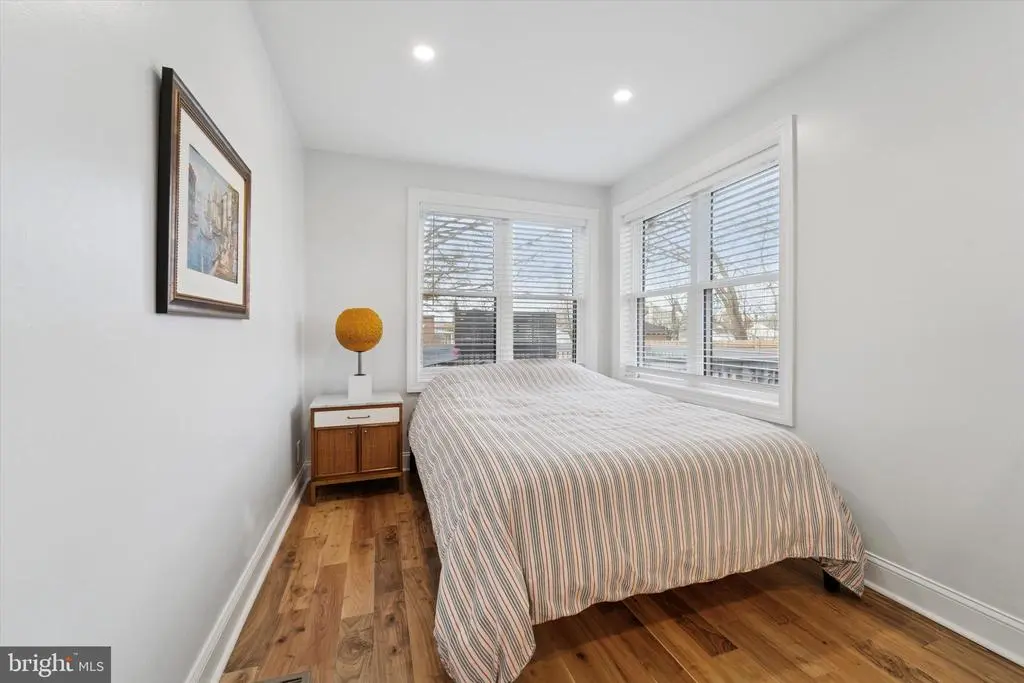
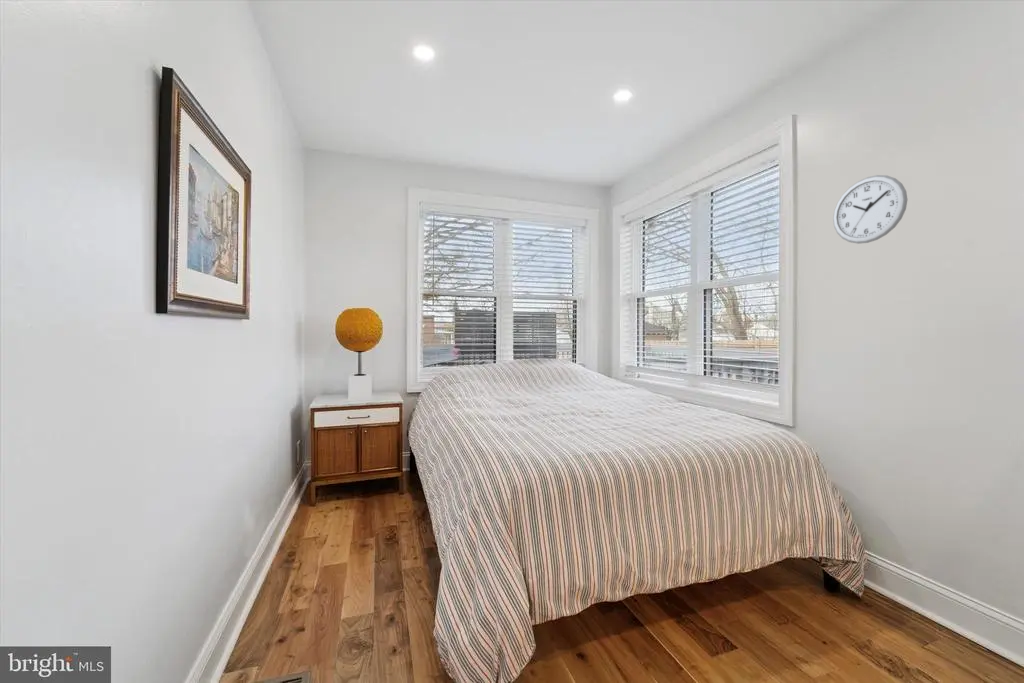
+ wall clock (866, 209)
